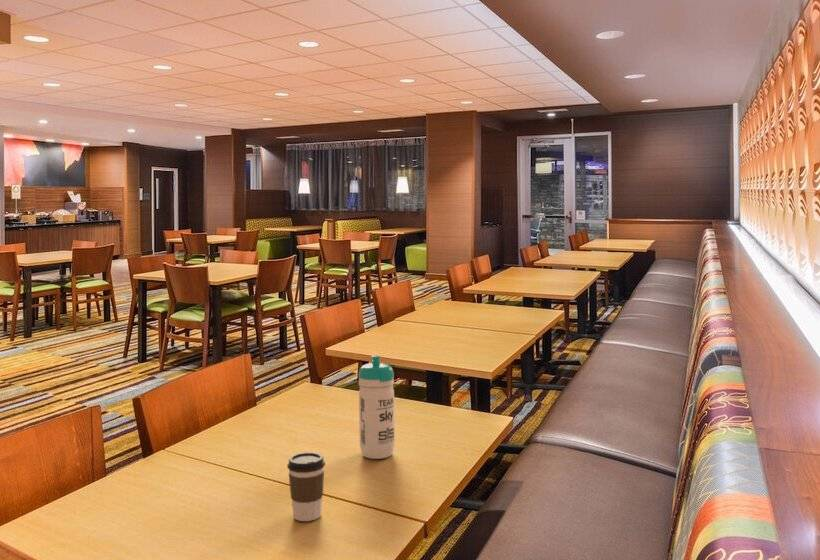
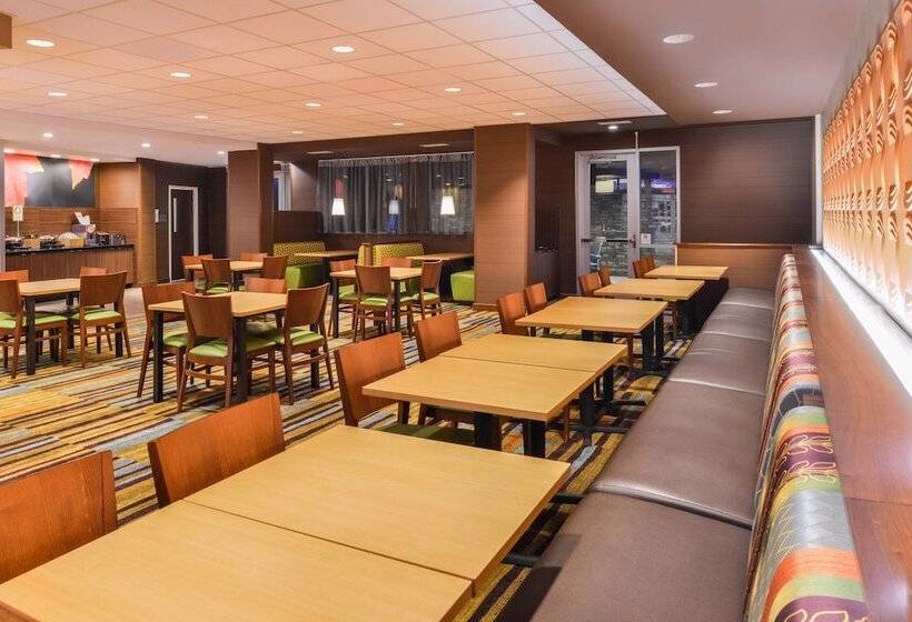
- coffee cup (306, 486)
- water bottle (376, 405)
